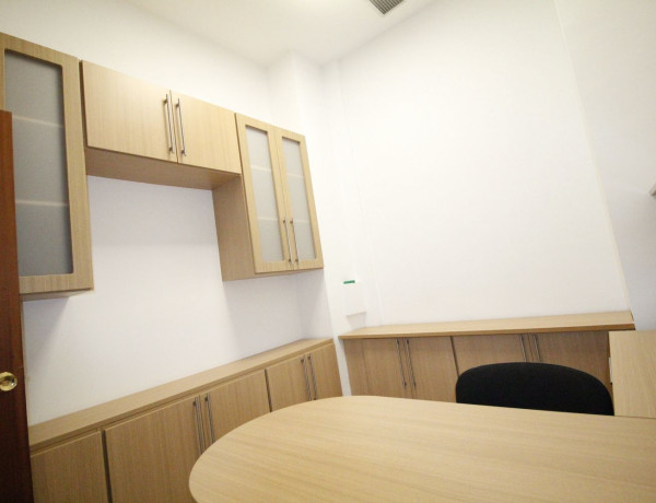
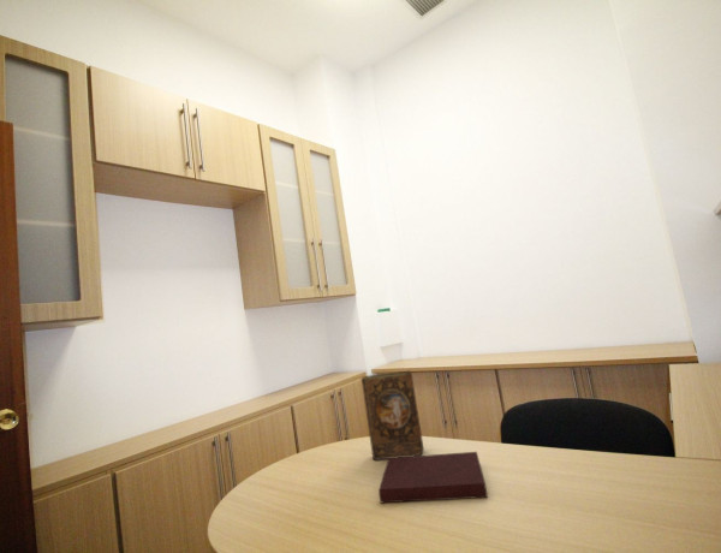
+ notebook (431, 475)
+ book (392, 414)
